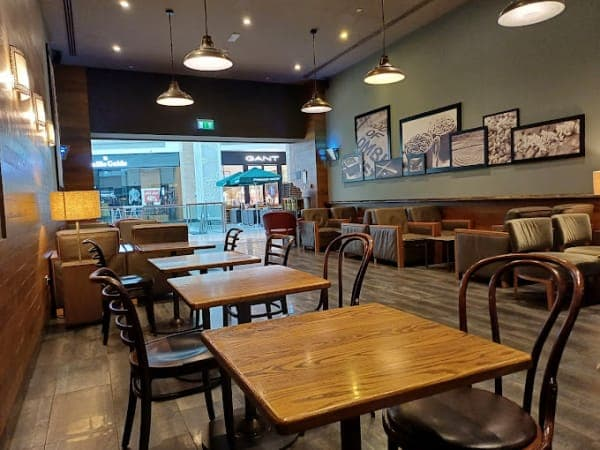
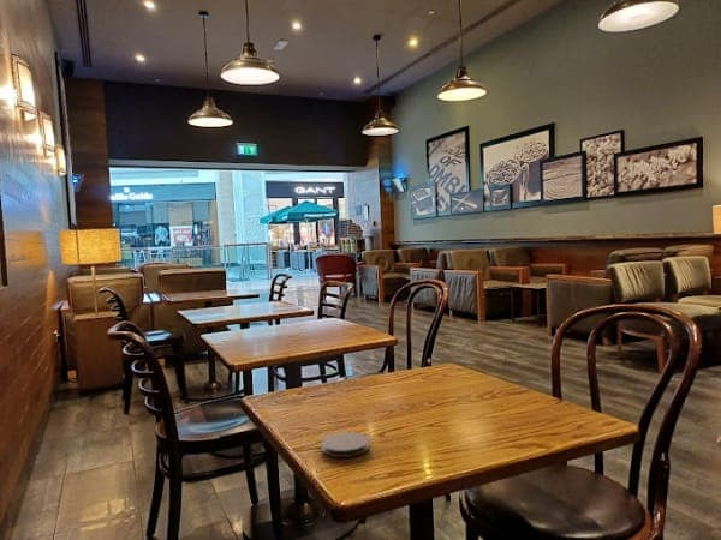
+ coaster (345, 444)
